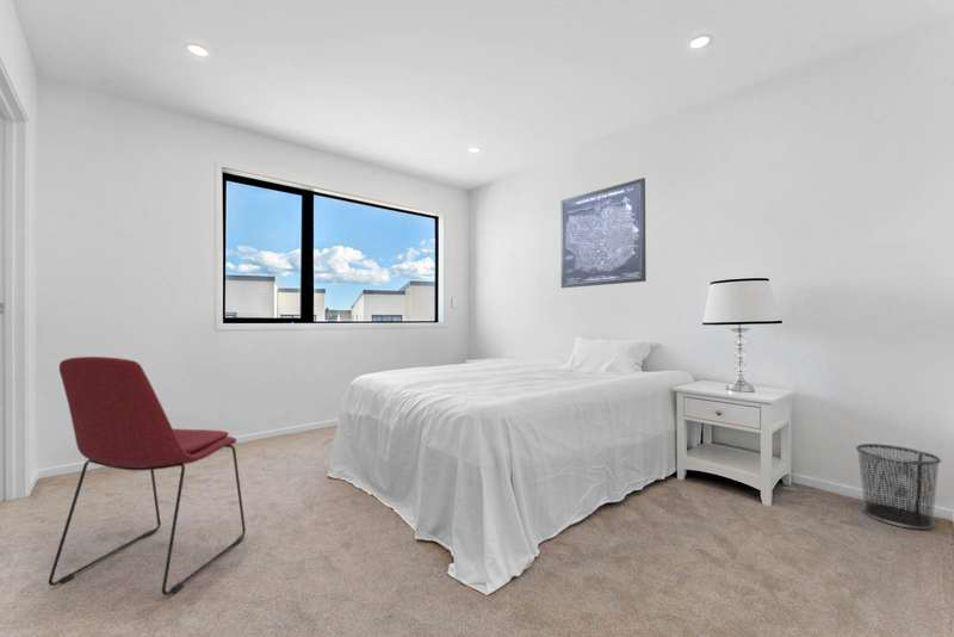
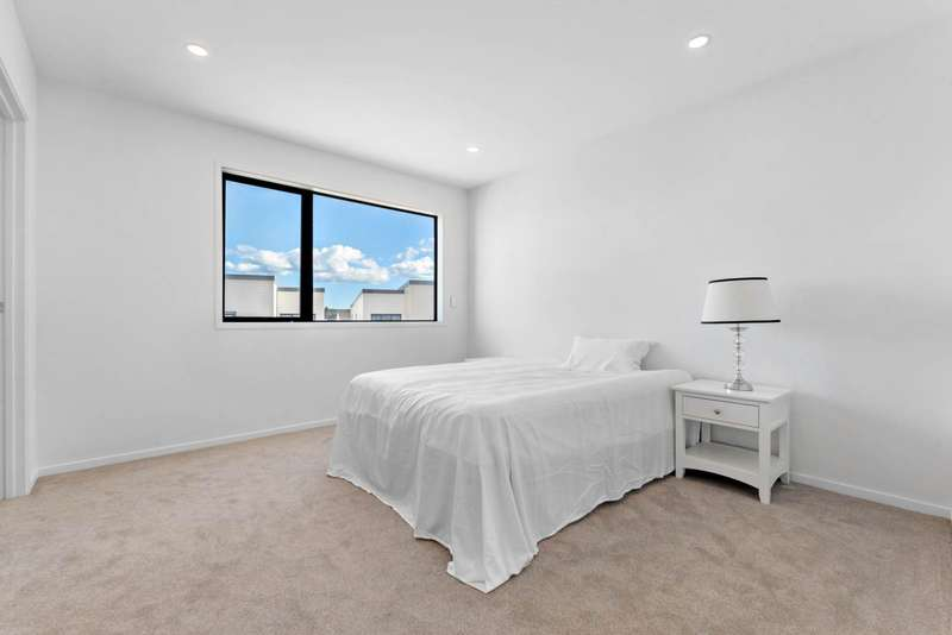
- waste bin (897, 484)
- chair (154, 457)
- wall art (599, 237)
